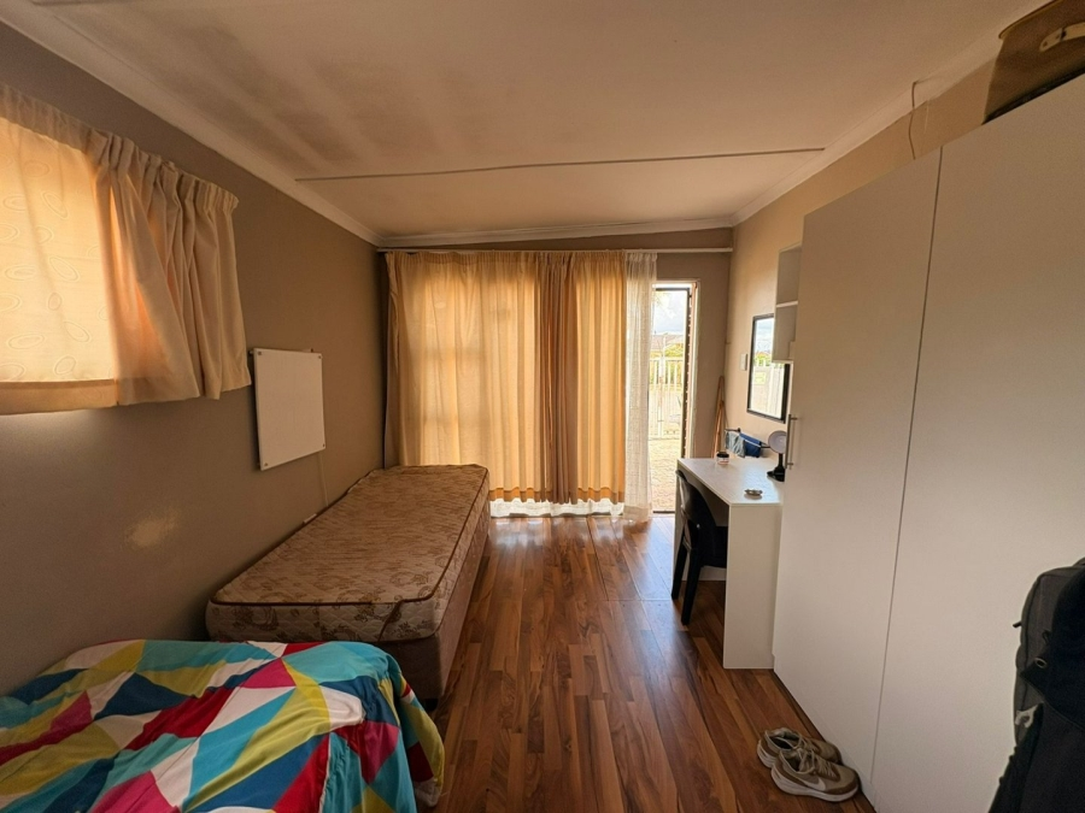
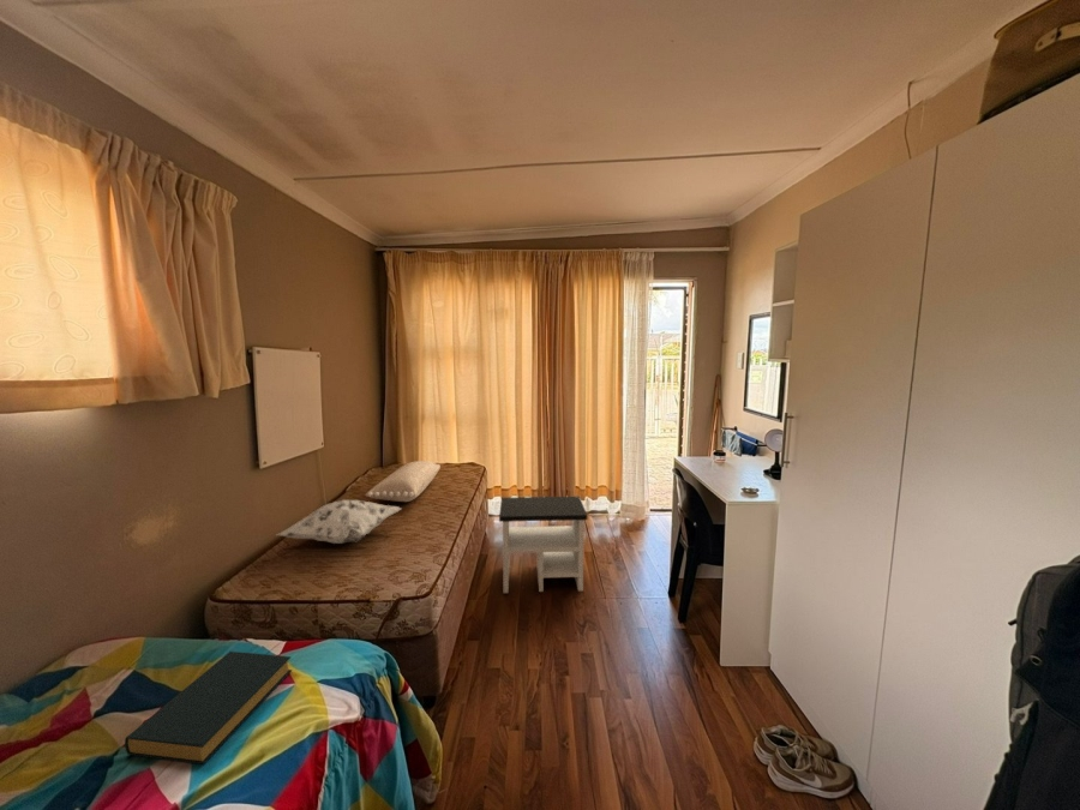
+ pillow (407, 480)
+ side table (541, 541)
+ decorative pillow (343, 521)
+ hardback book (217, 700)
